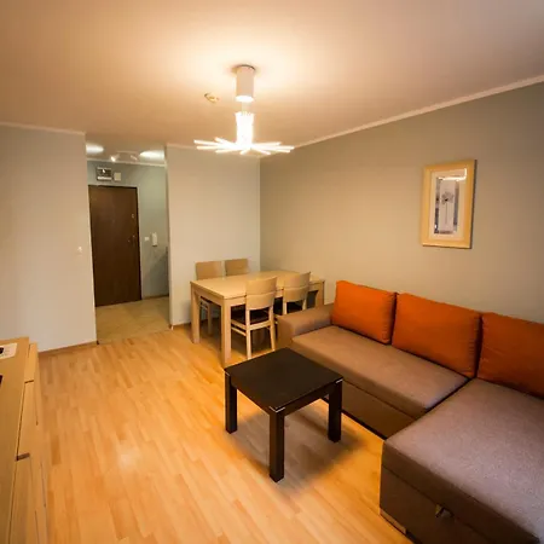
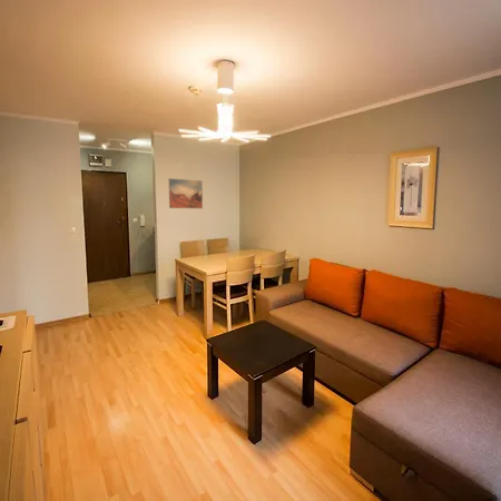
+ wall art (186, 194)
